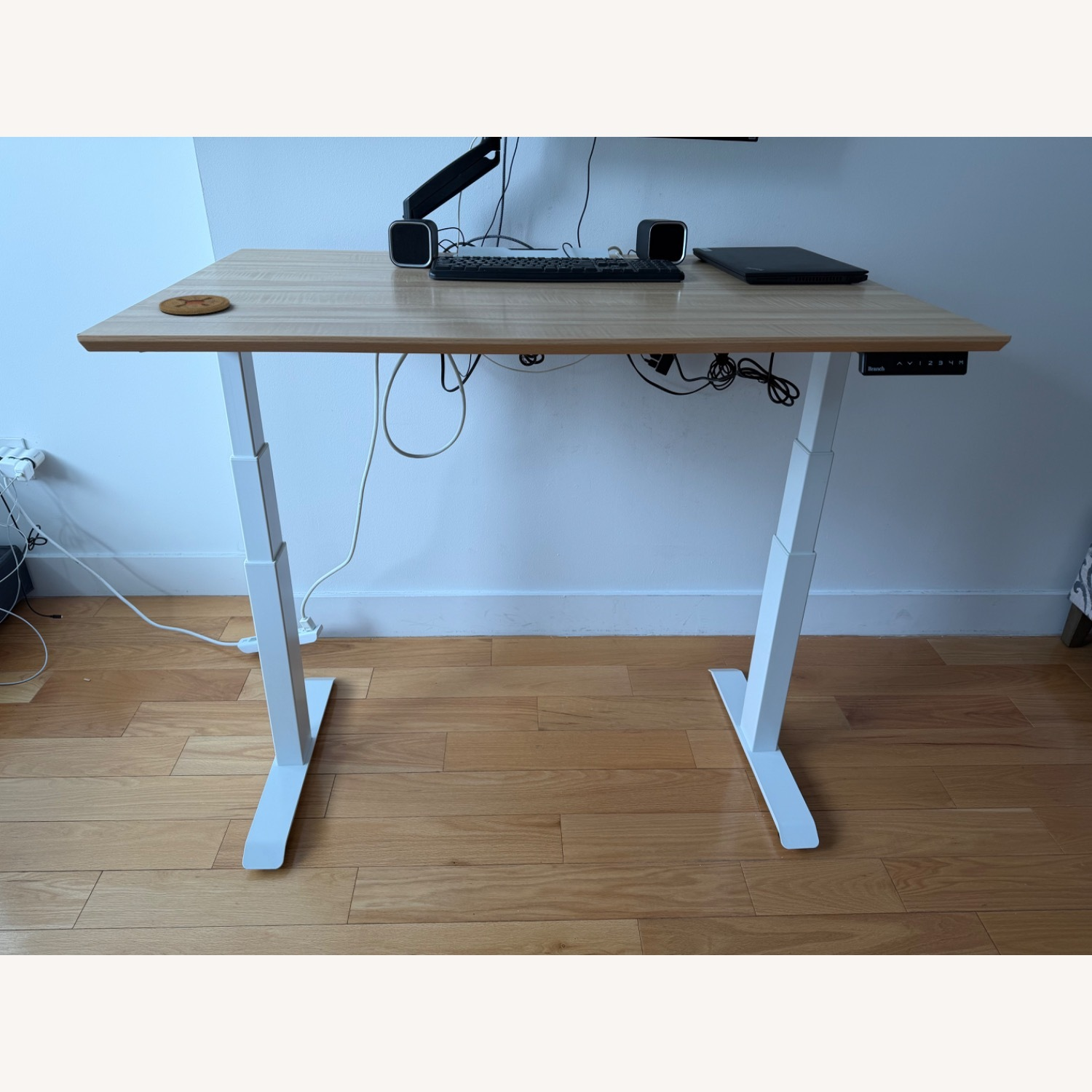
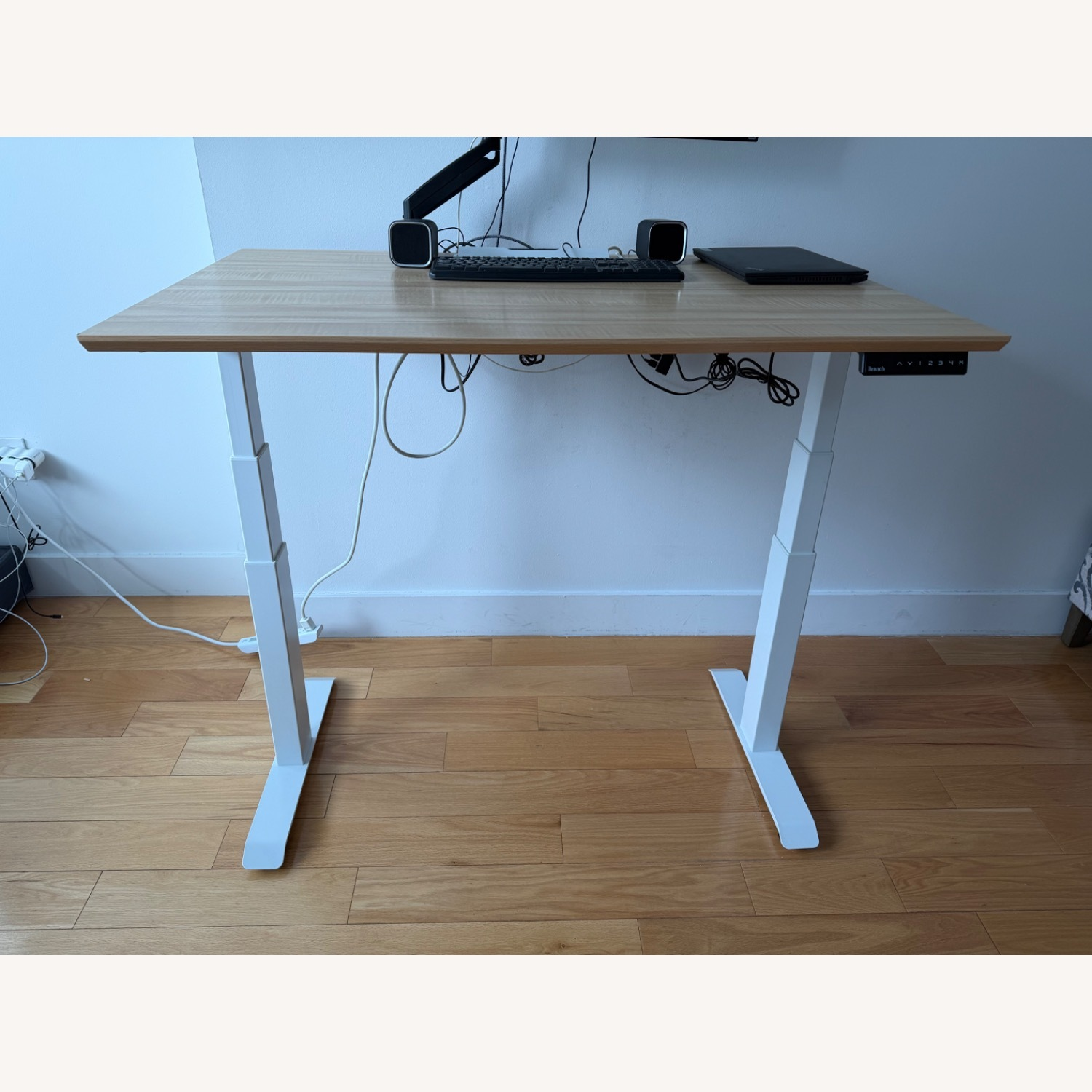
- coaster (194, 304)
